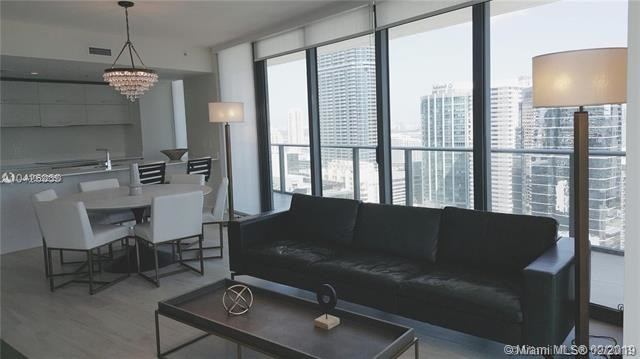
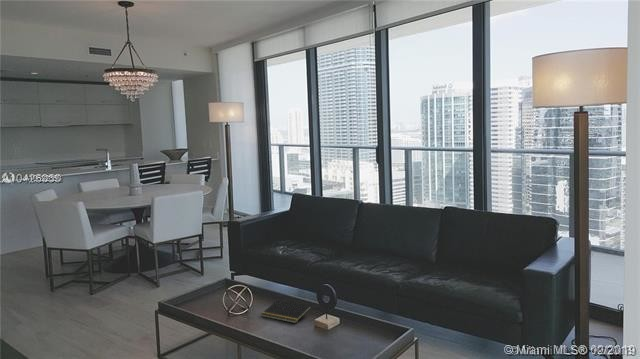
+ notepad (286, 310)
